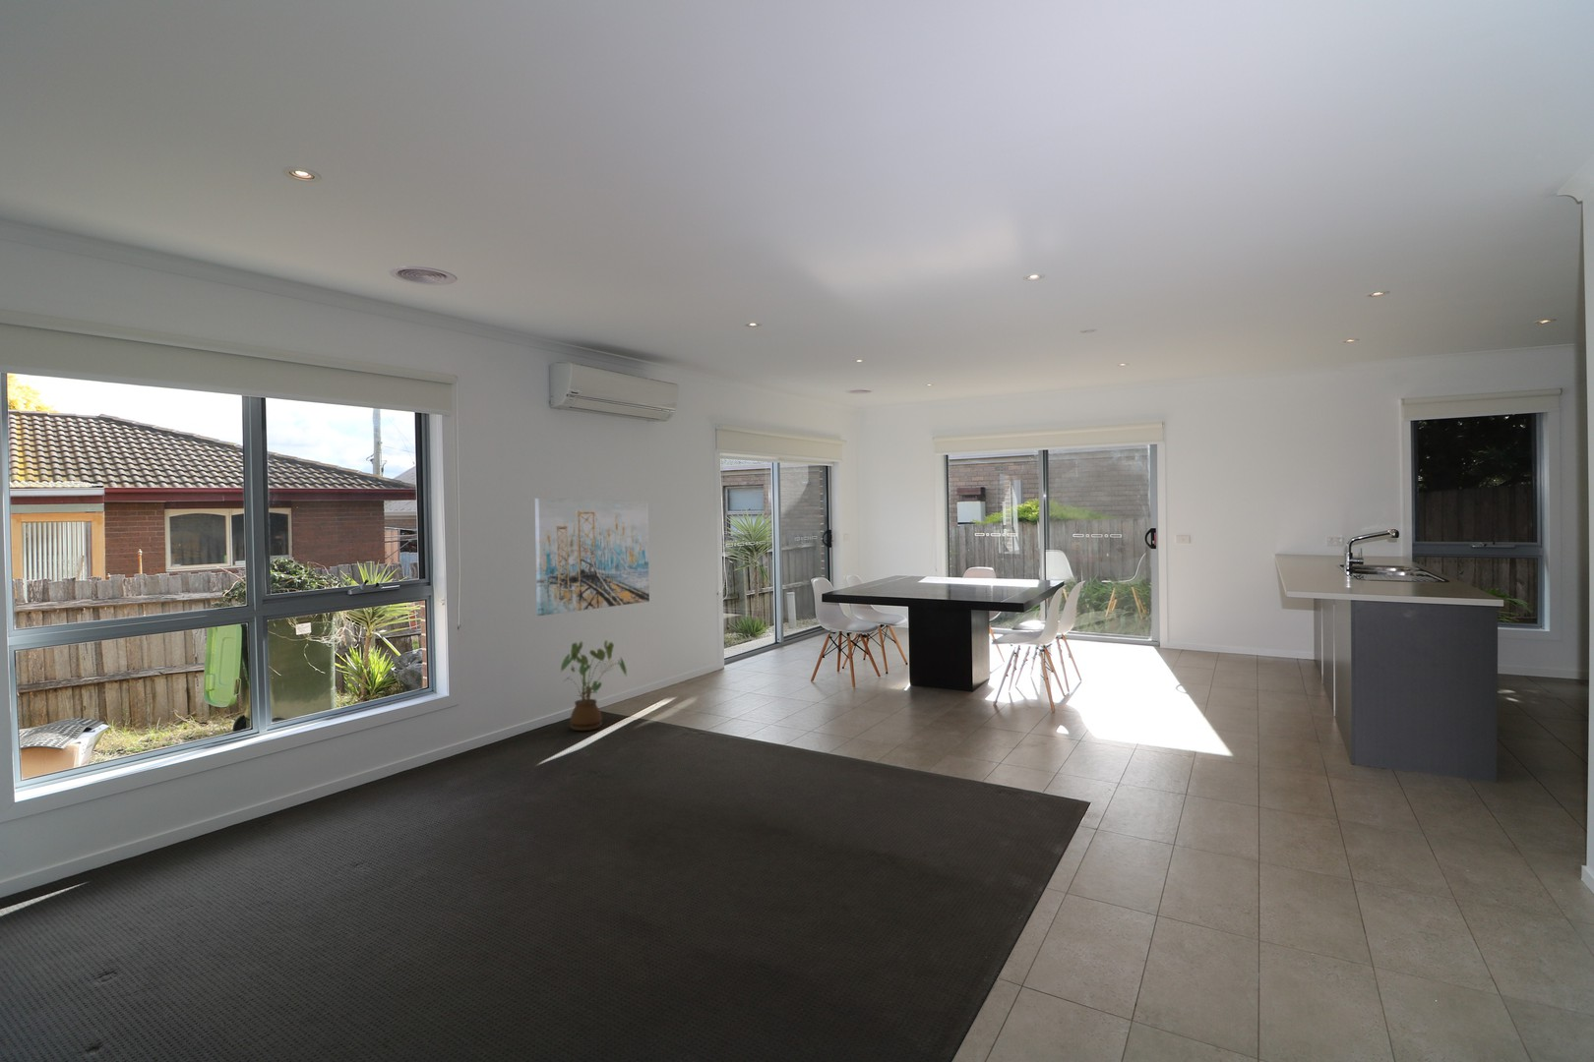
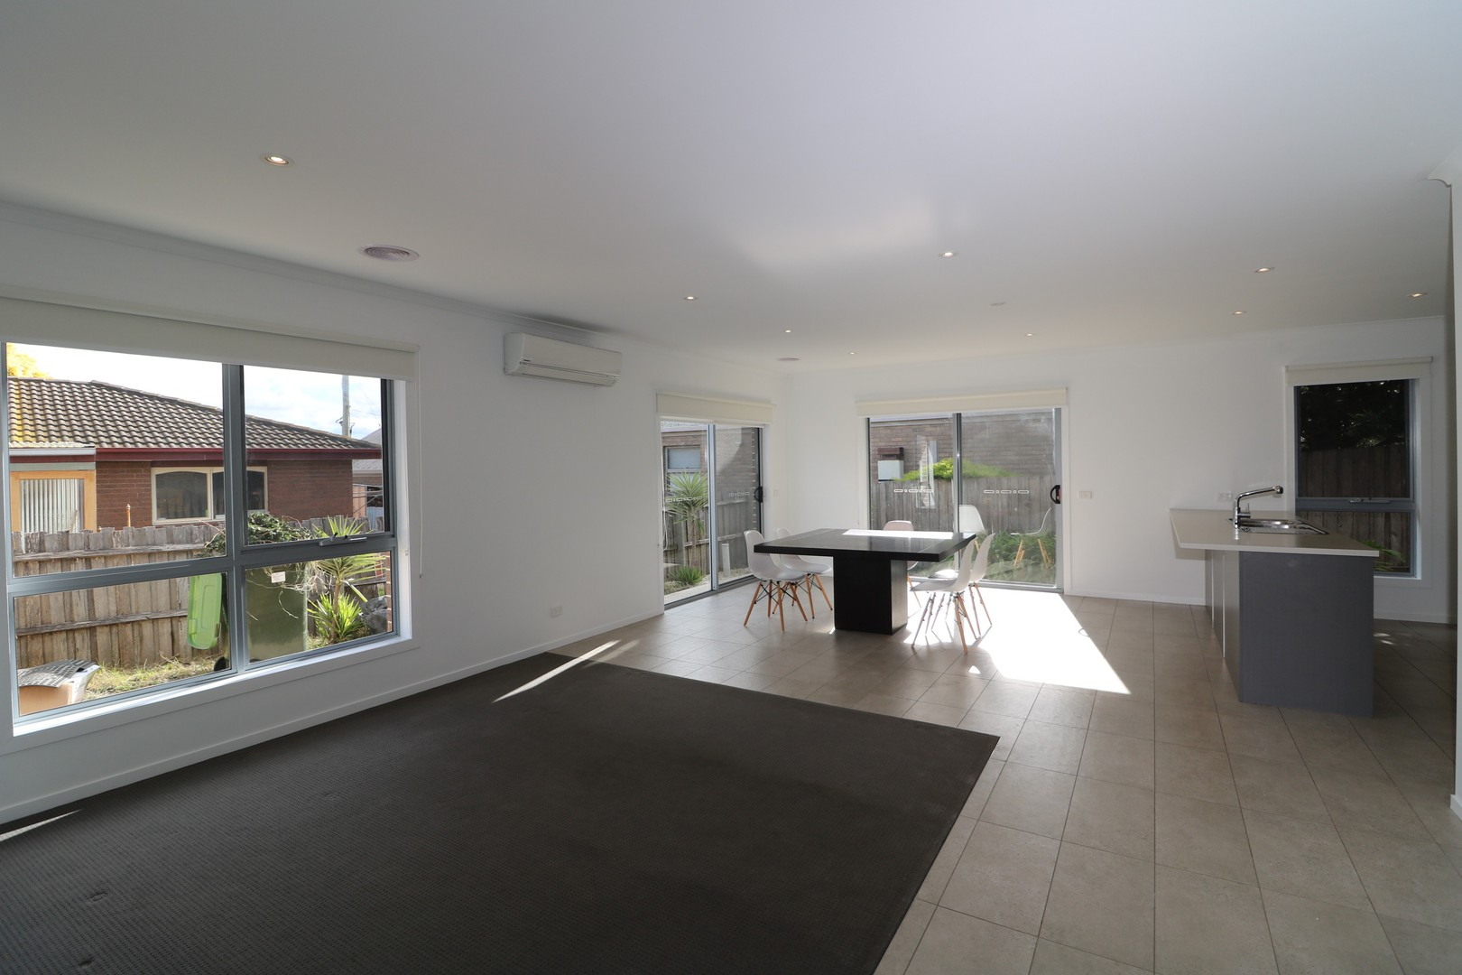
- house plant (592, 684)
- wall art (597, 554)
